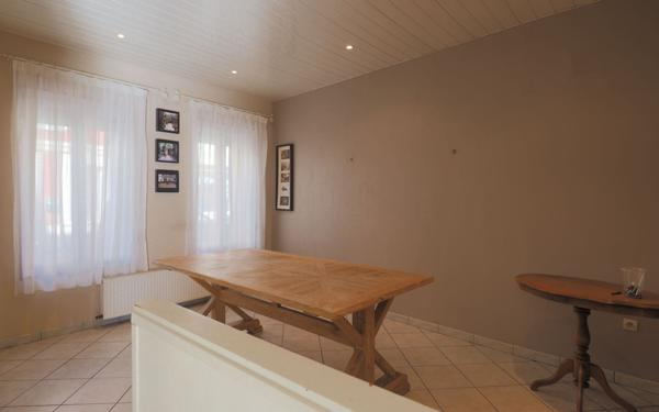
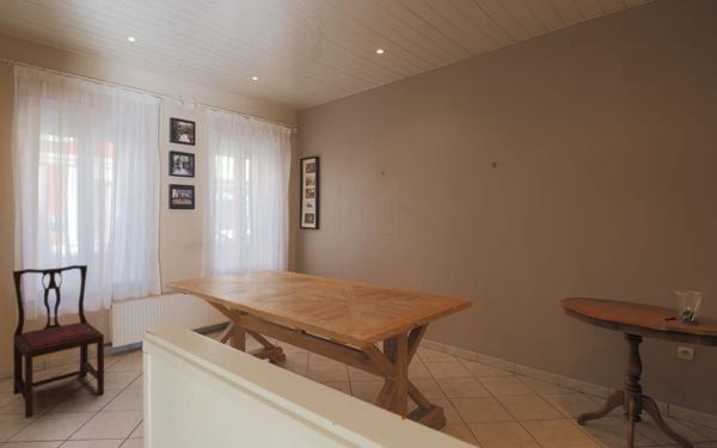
+ dining chair (59, 331)
